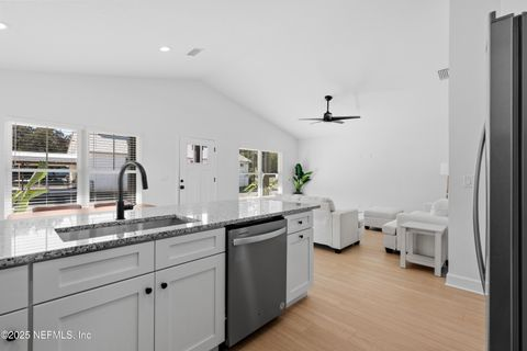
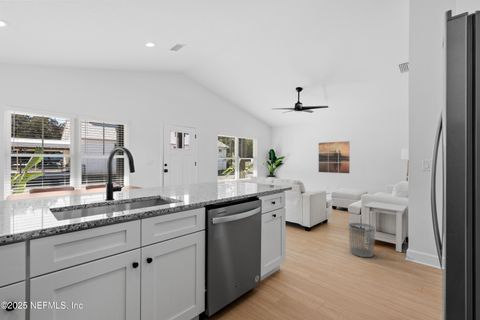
+ waste bin (361, 239)
+ wall art (333, 157)
